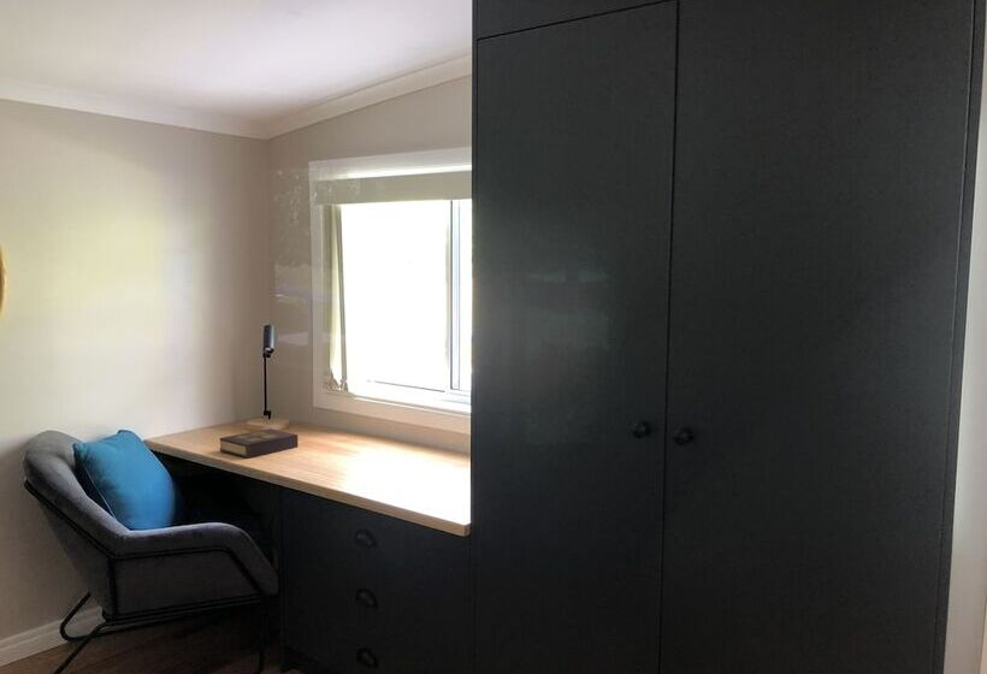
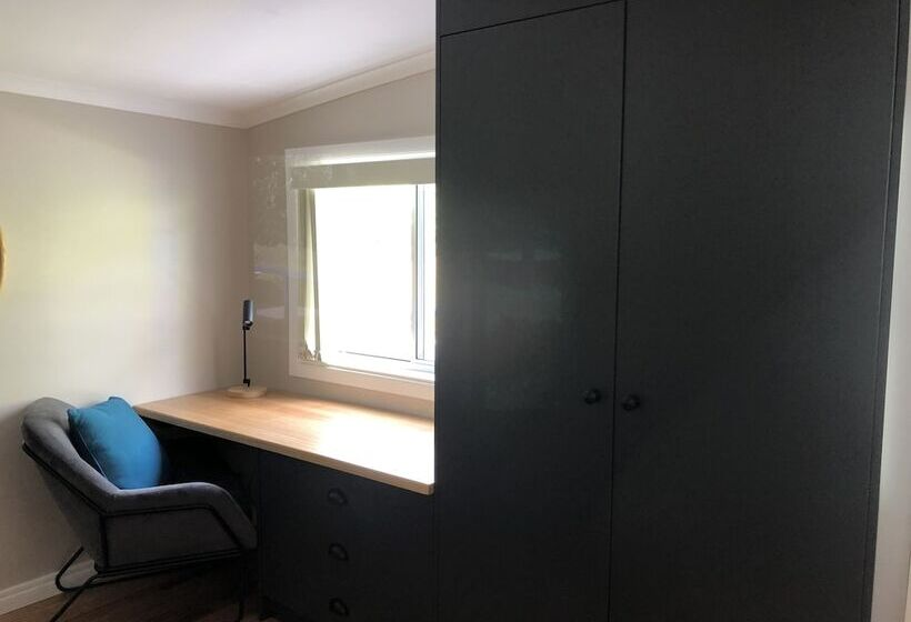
- hardback book (259, 442)
